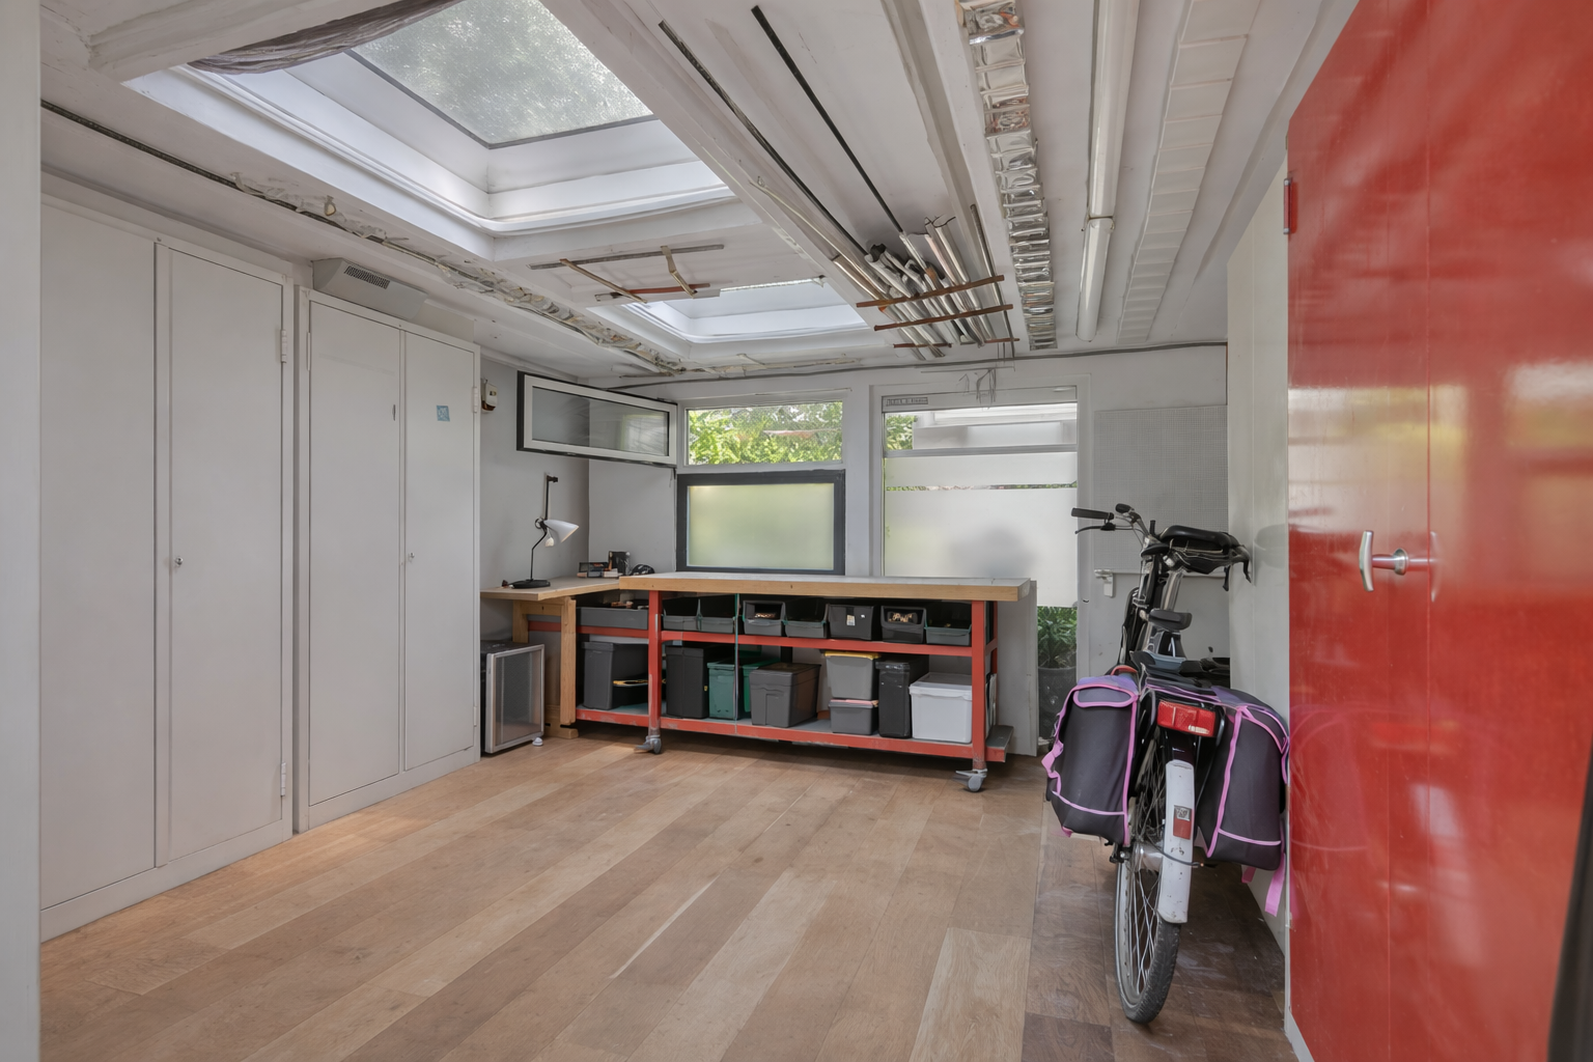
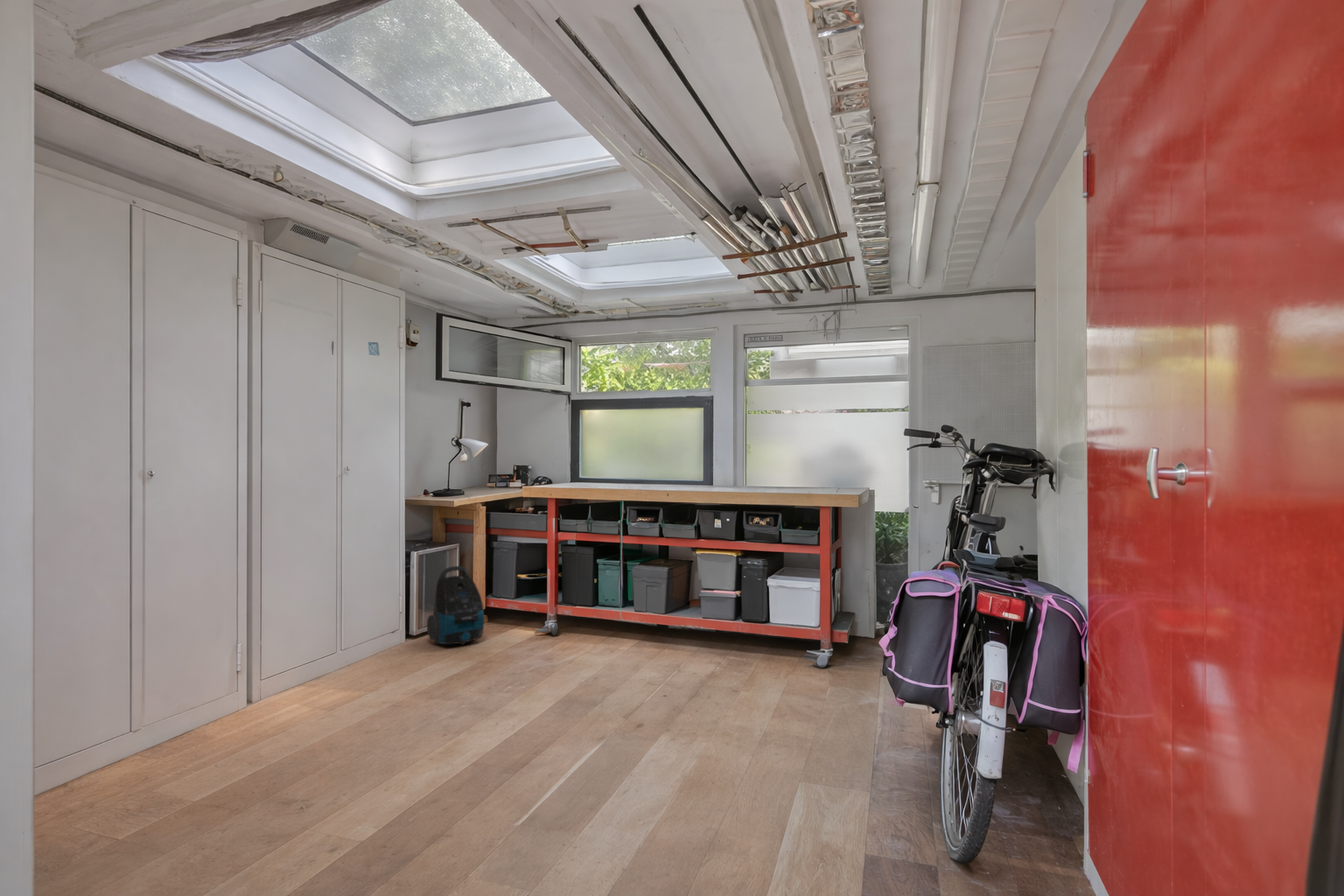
+ vacuum cleaner (457, 605)
